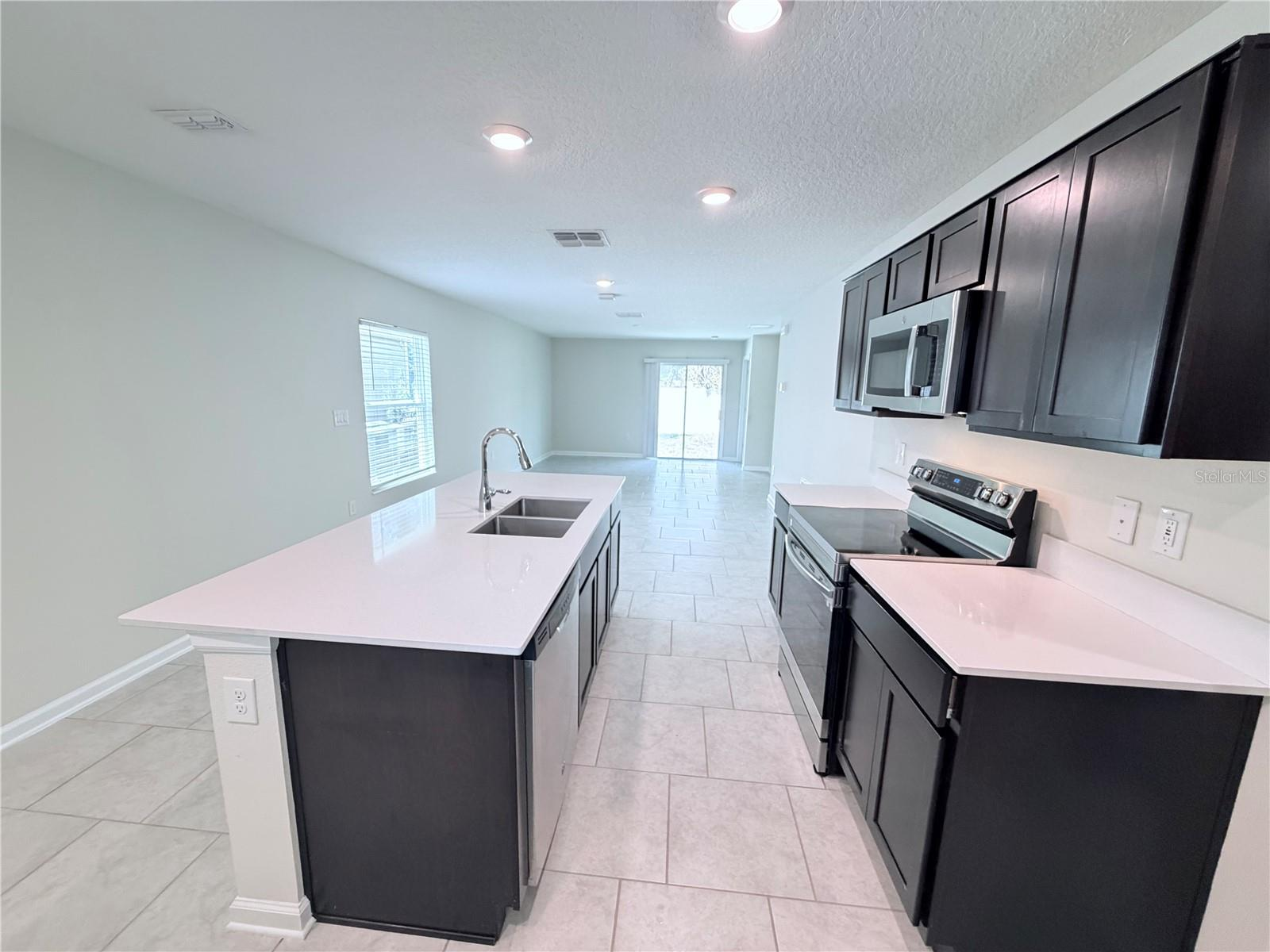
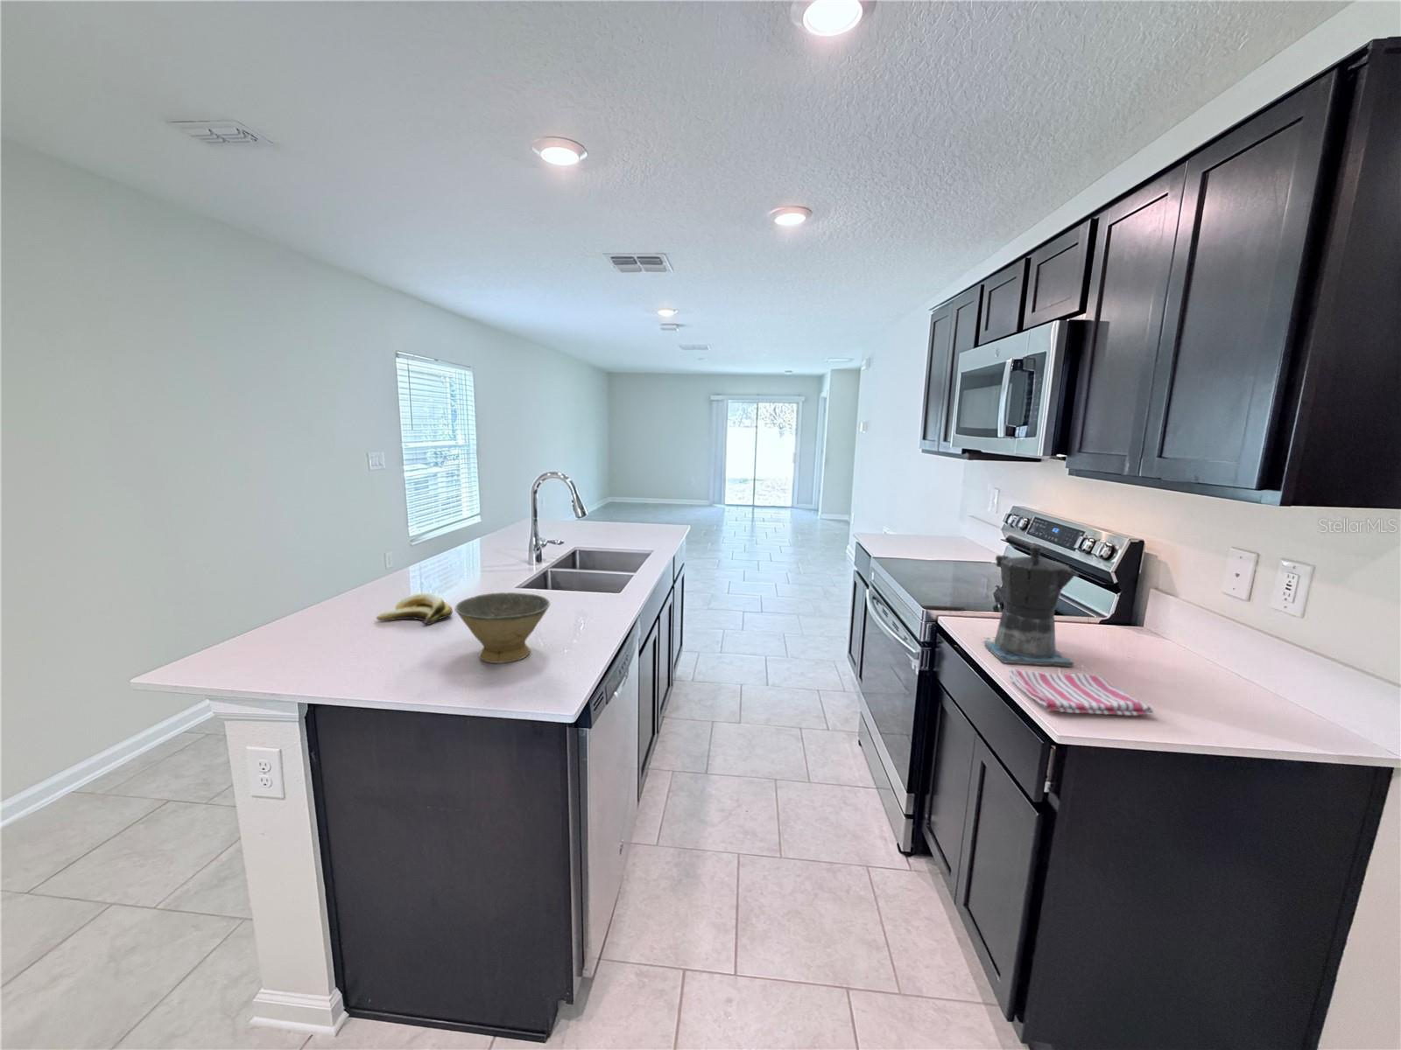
+ bowl (504, 629)
+ banana (416, 608)
+ coffee maker (1028, 599)
+ dish towel (1077, 690)
